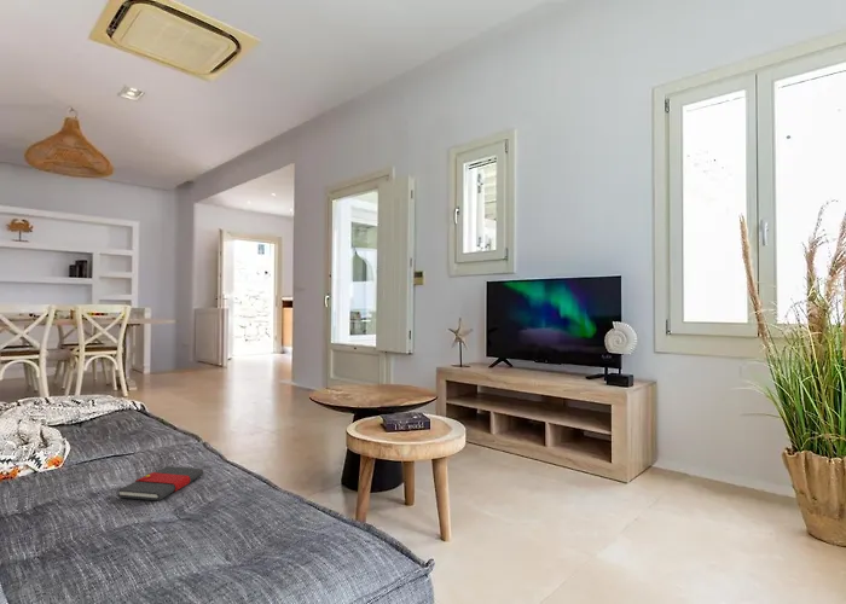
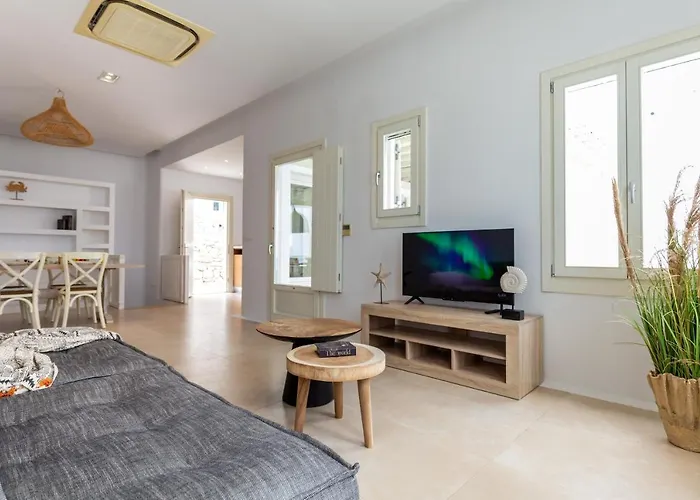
- book (162, 481)
